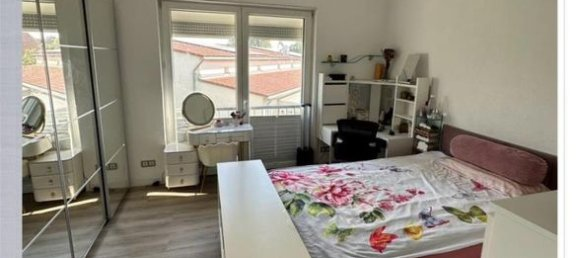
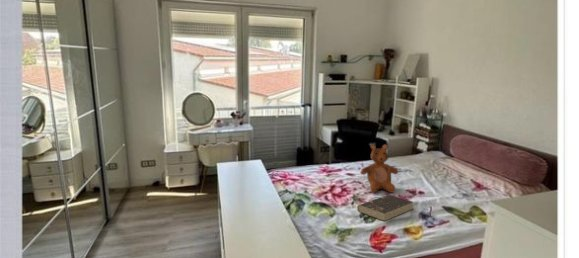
+ book (385, 206)
+ teddy bear (380, 167)
